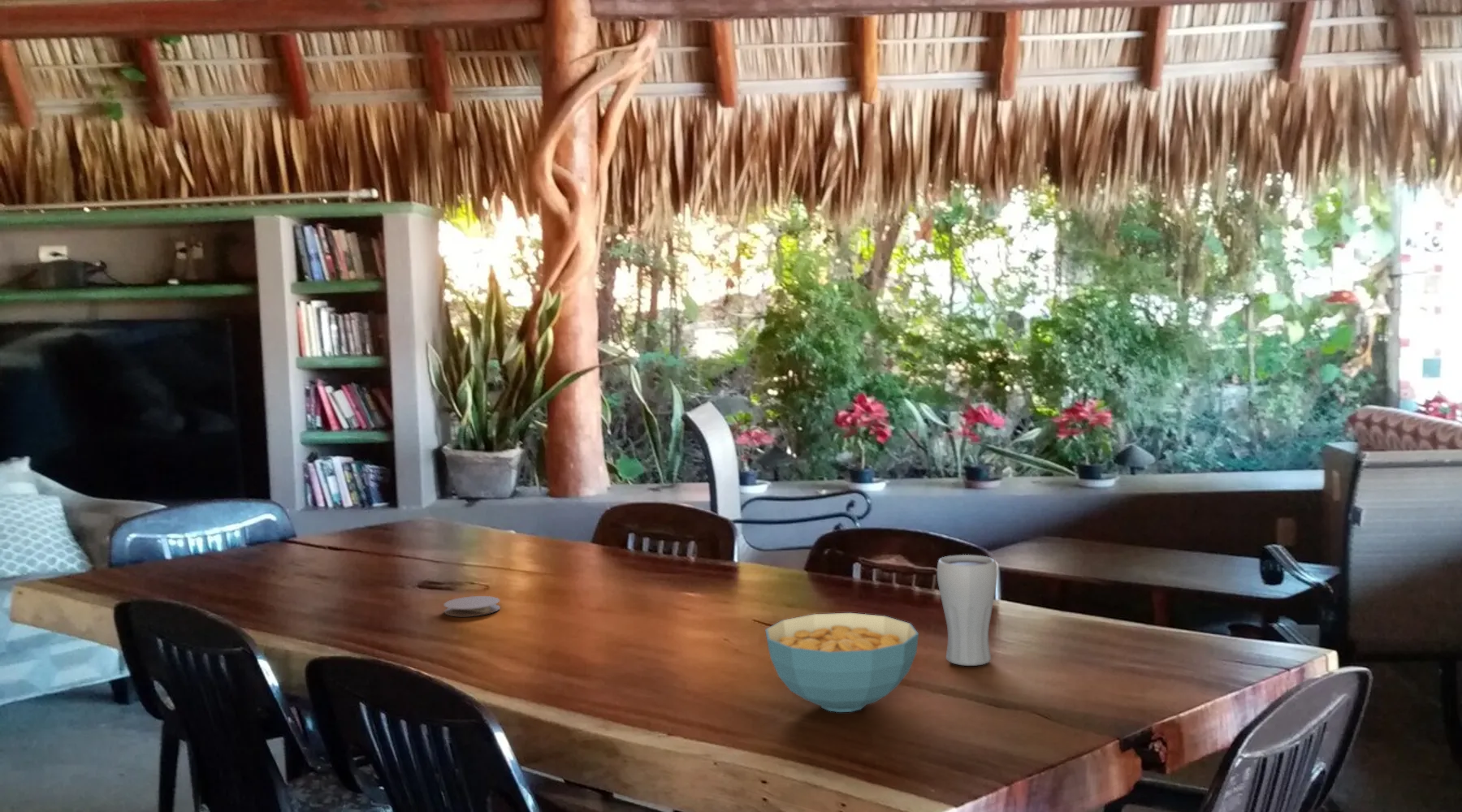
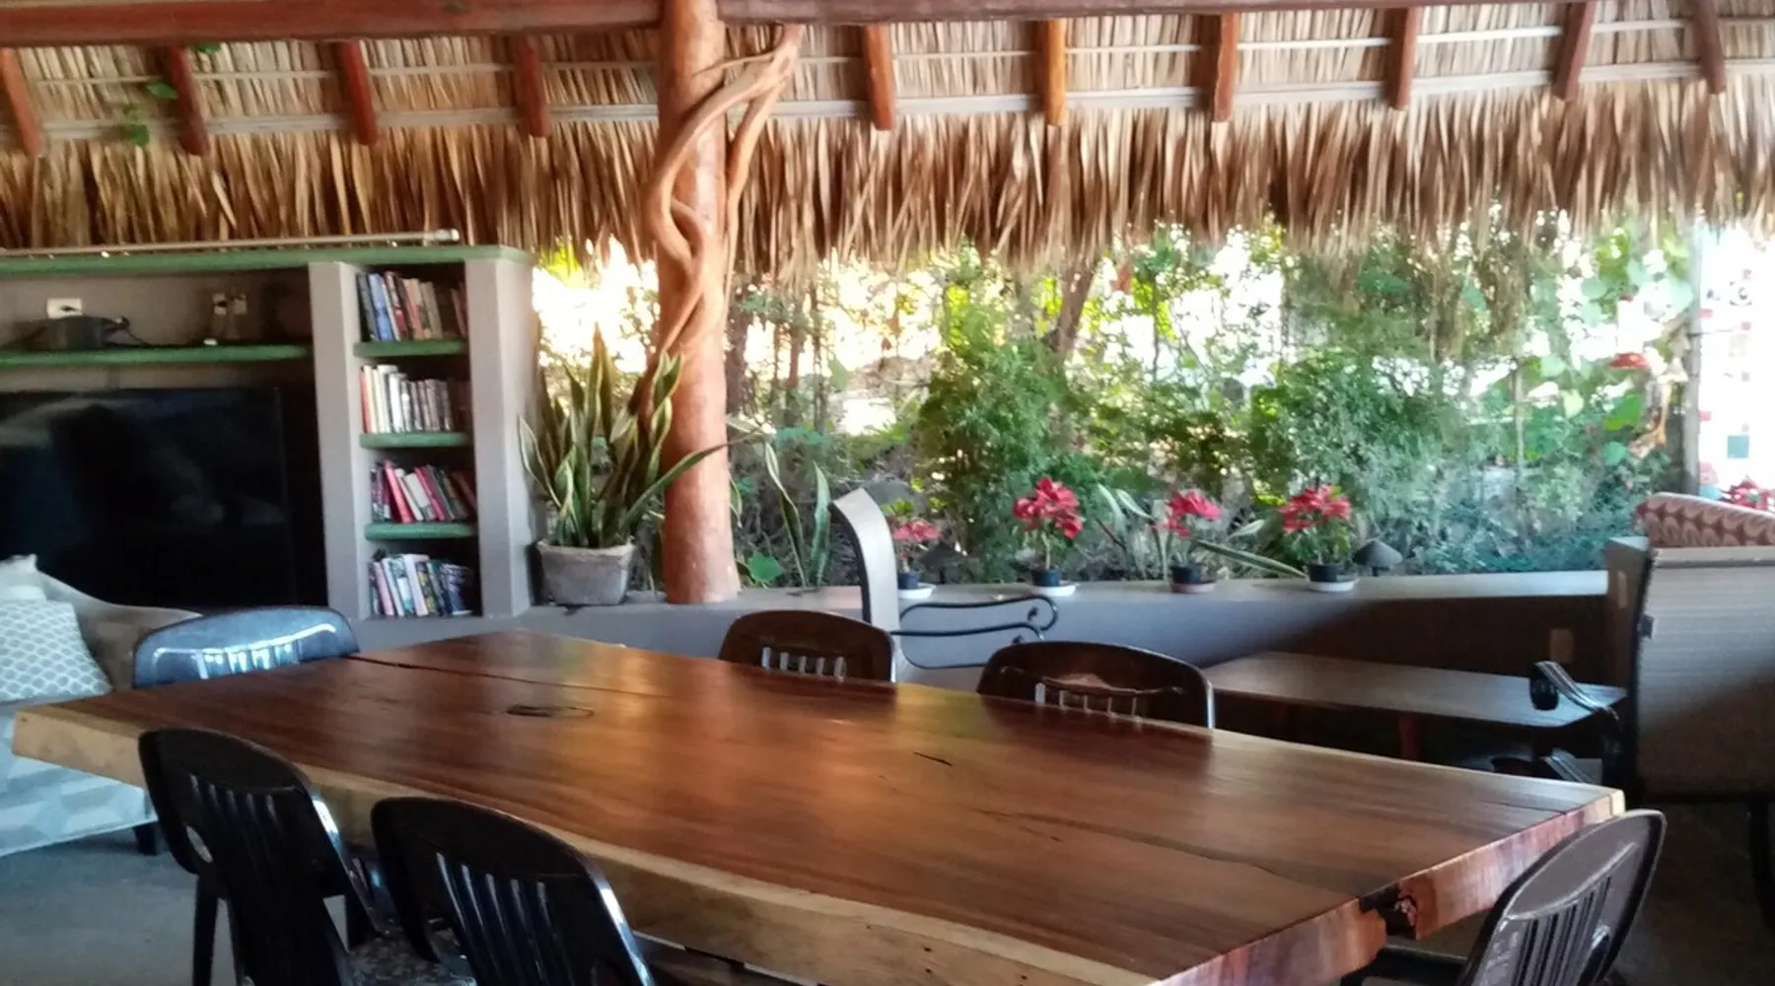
- coaster (472, 606)
- cereal bowl (841, 667)
- drinking glass (967, 611)
